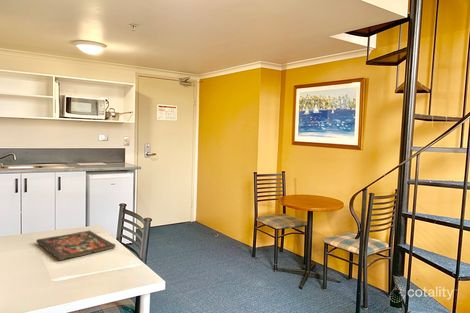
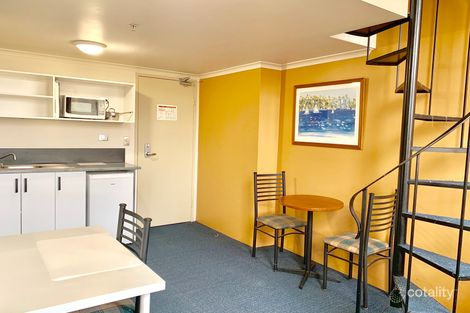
- board game (75, 243)
